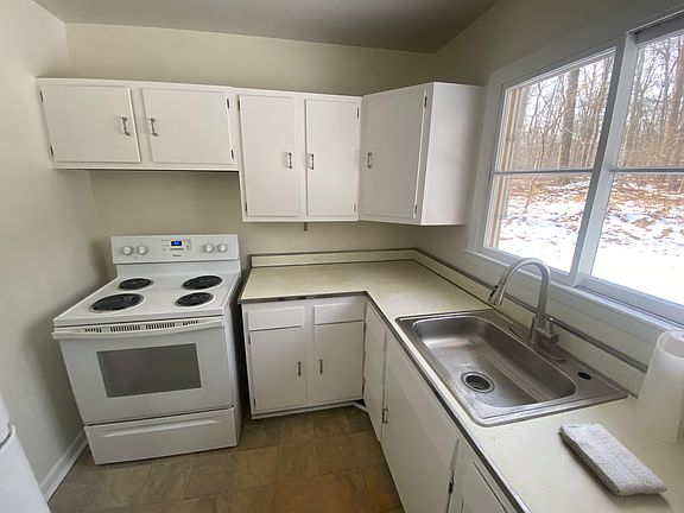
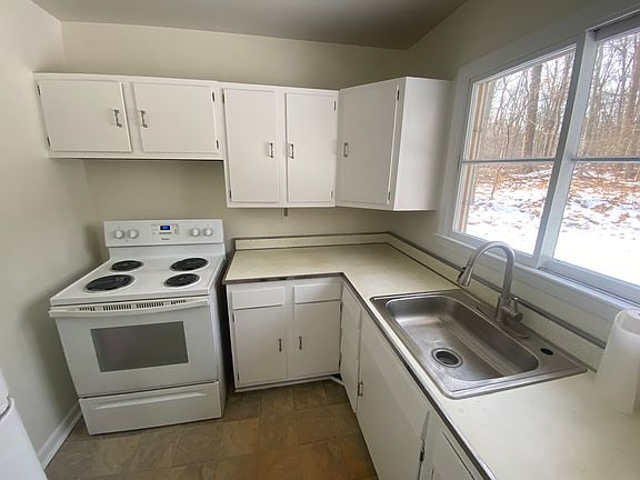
- washcloth (606, 454)
